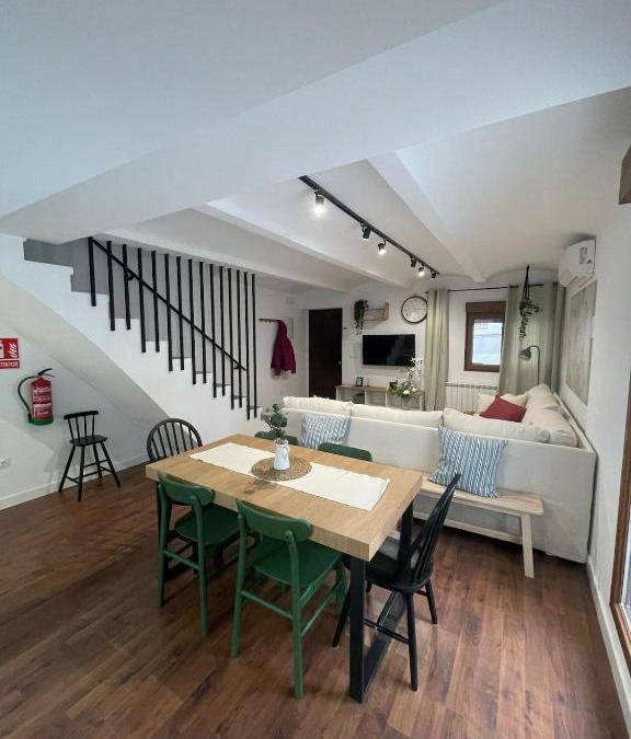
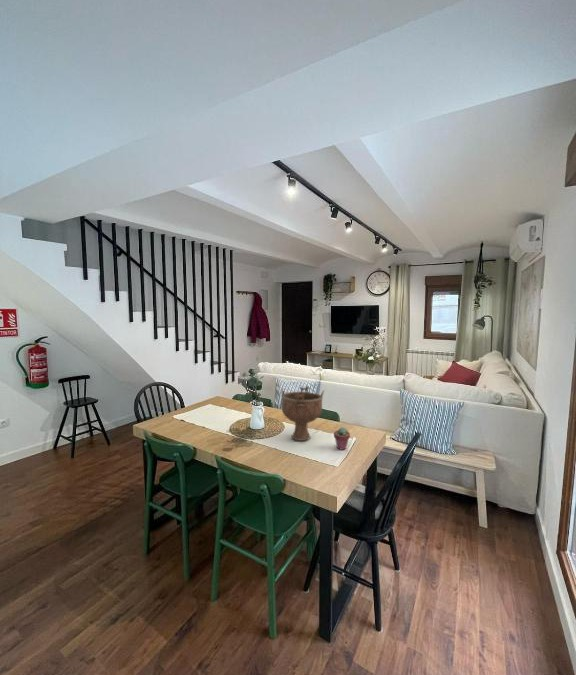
+ decorative bowl (302, 413)
+ potted succulent (341, 437)
